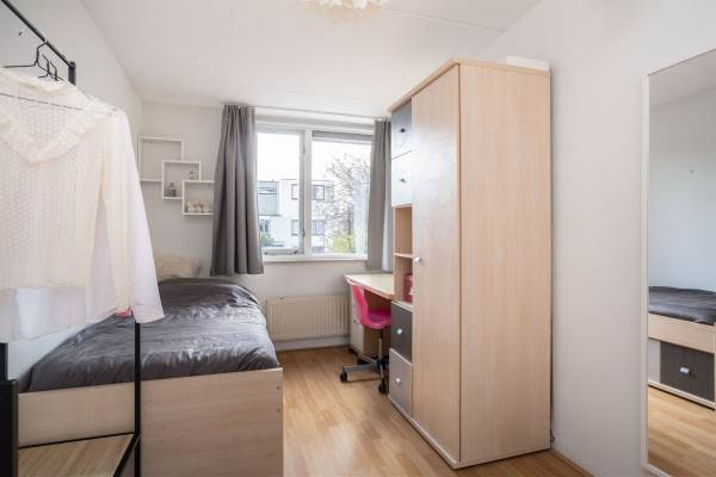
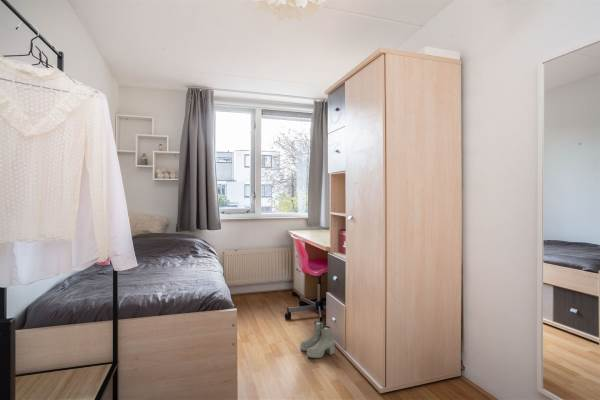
+ boots (317, 338)
